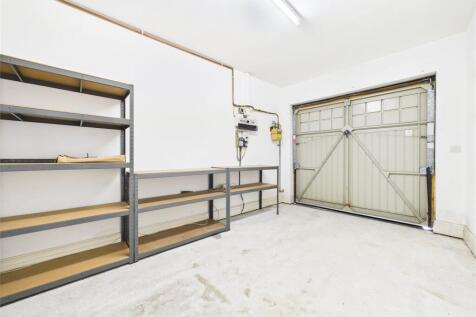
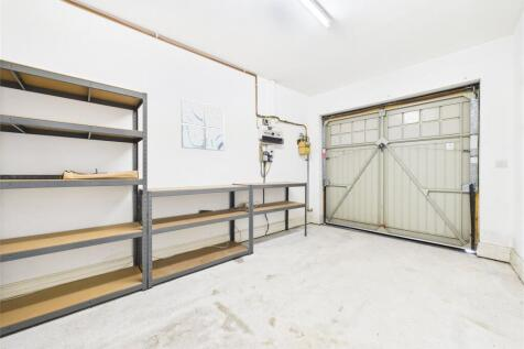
+ wall art (203, 127)
